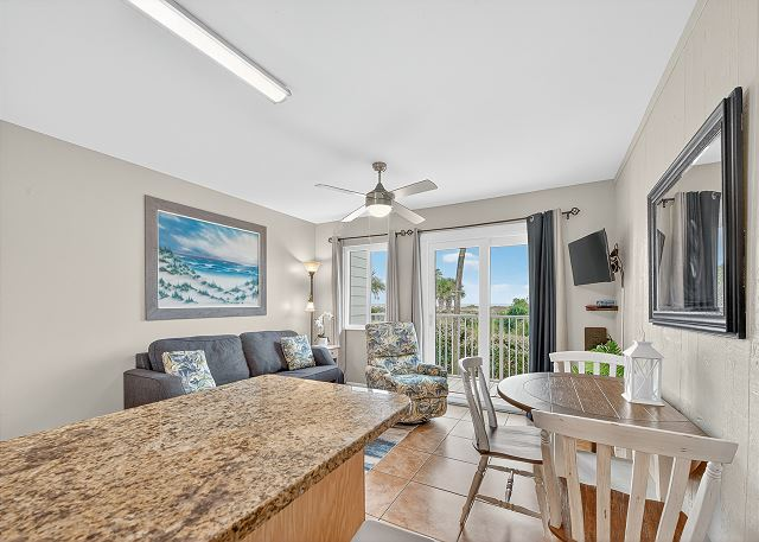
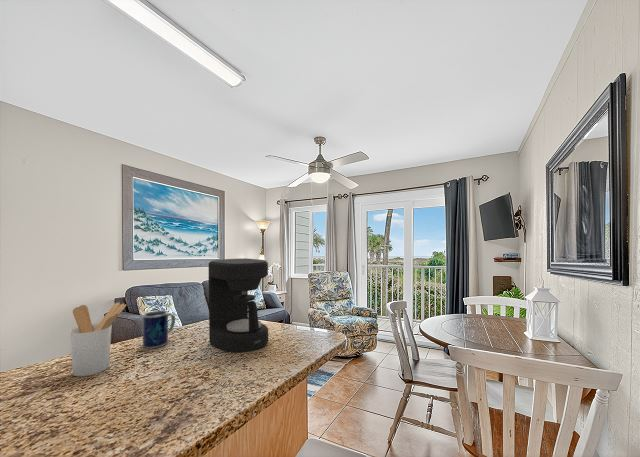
+ coffee maker (240, 301)
+ mug (160, 327)
+ utensil holder (100, 335)
